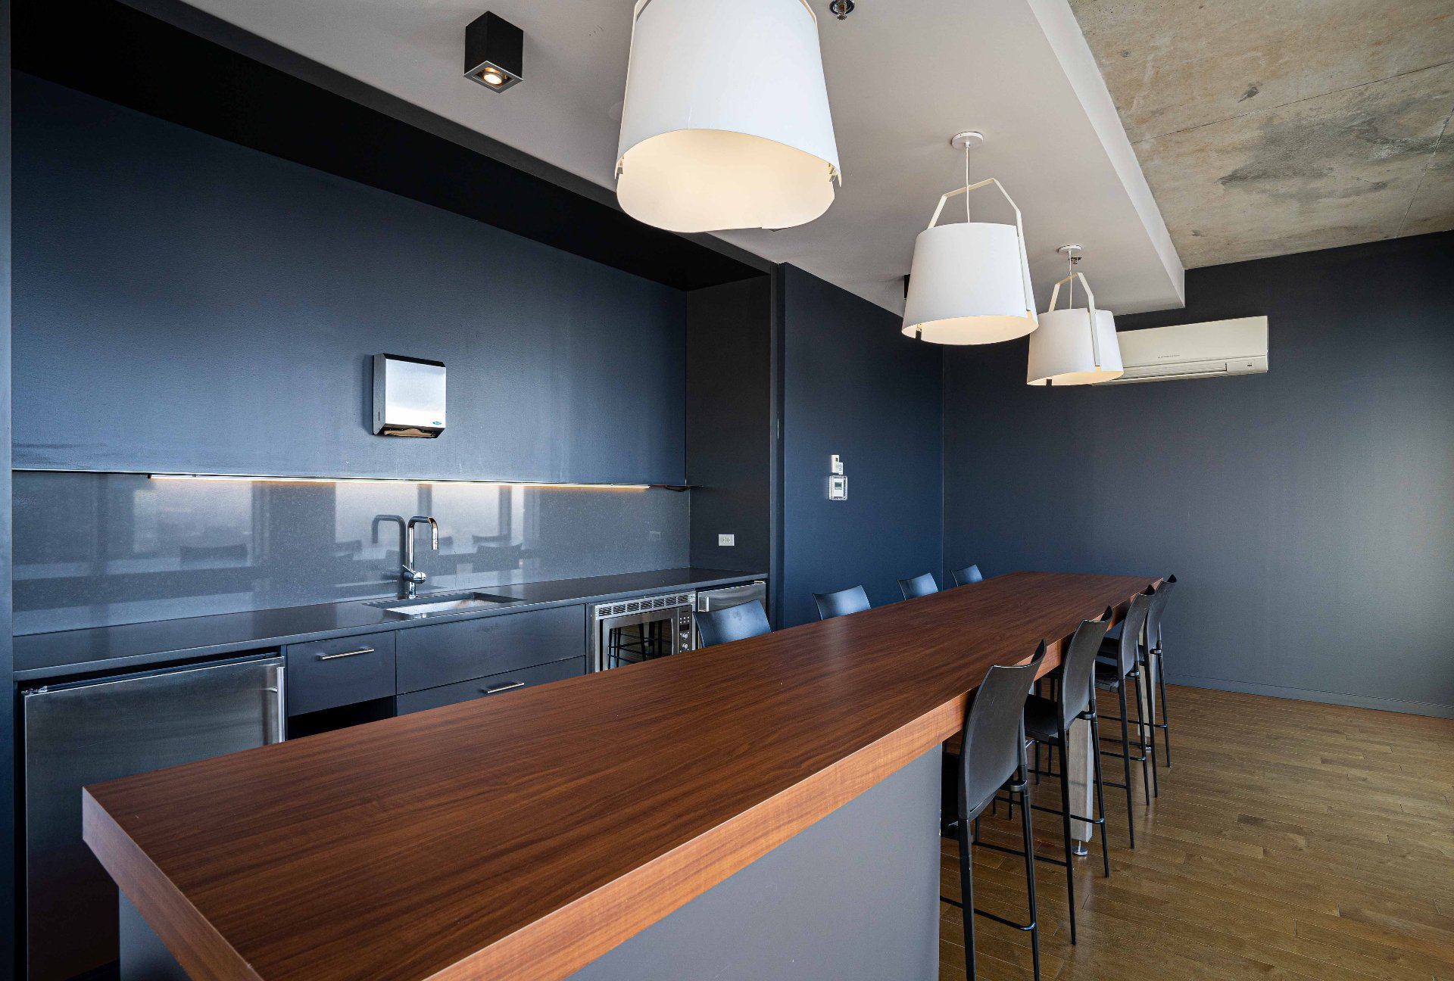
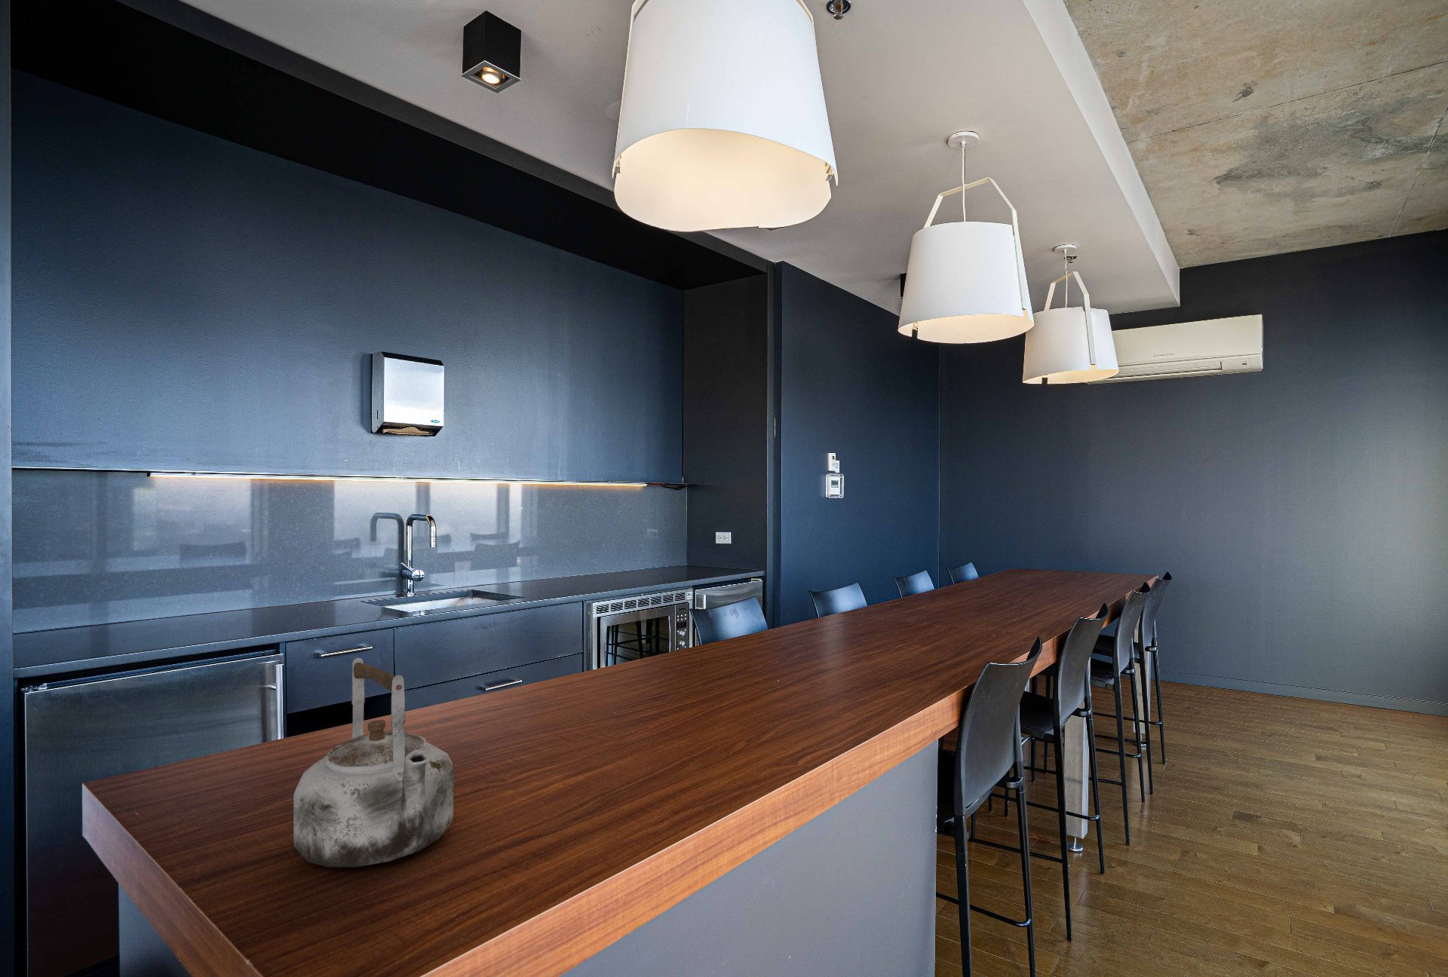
+ kettle (384, 759)
